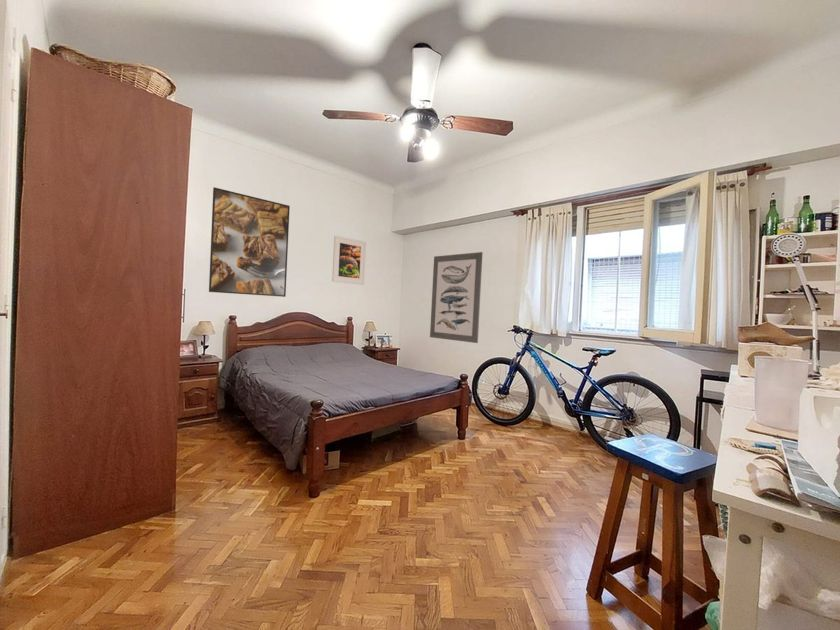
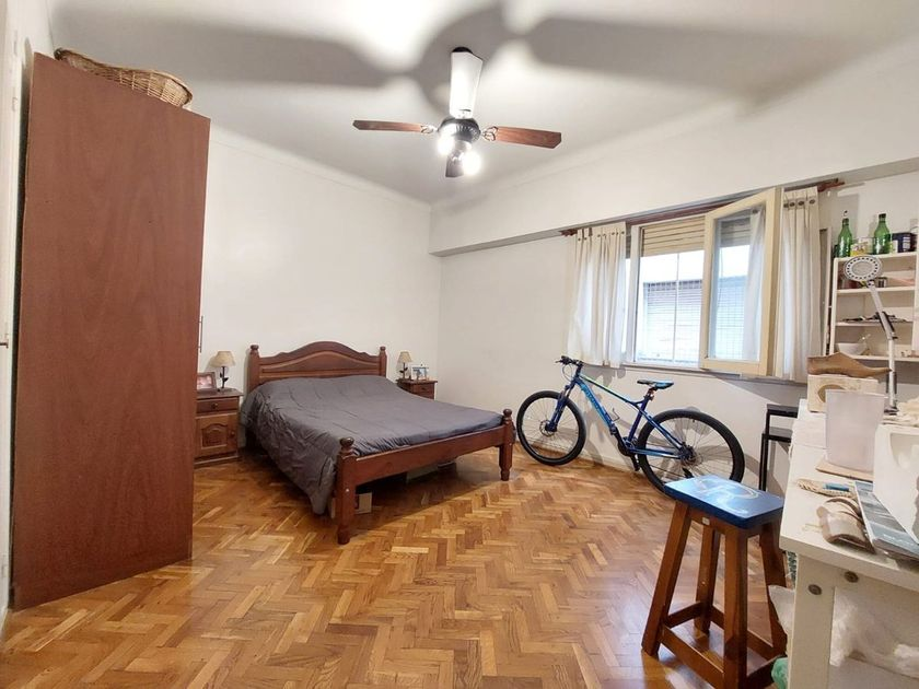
- wall art (454, 297)
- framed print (349, 261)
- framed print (251, 245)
